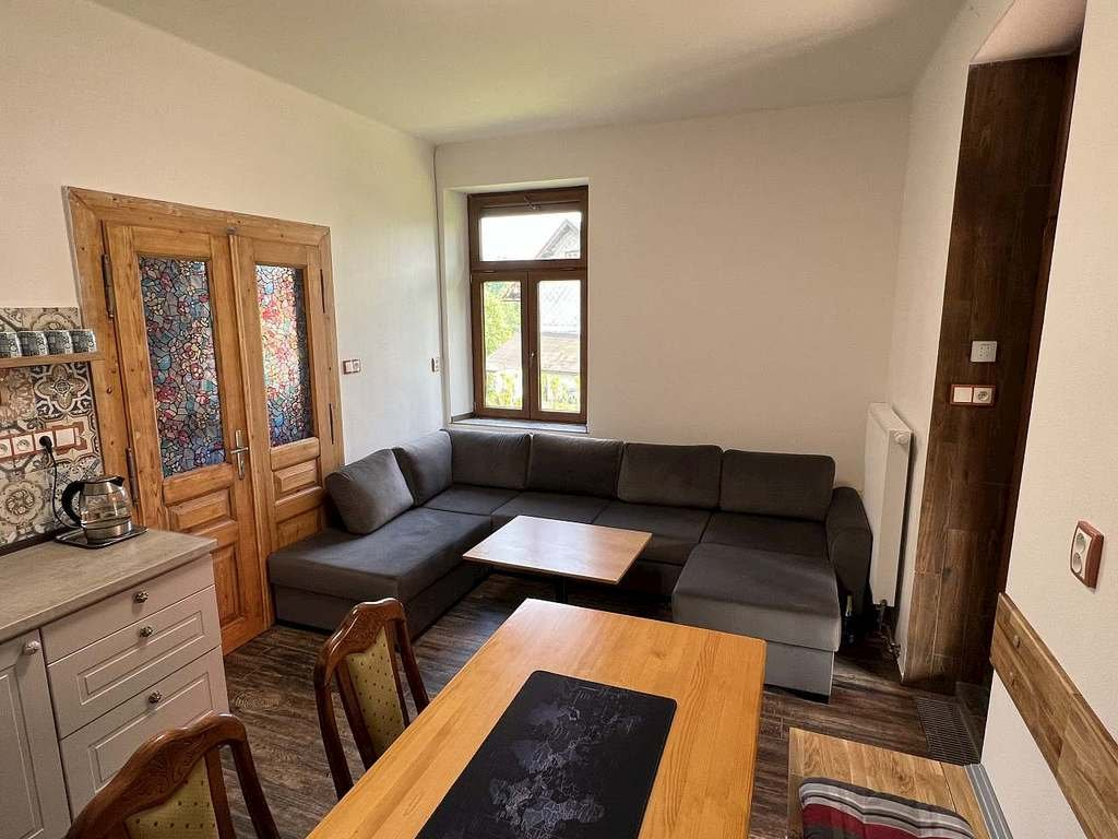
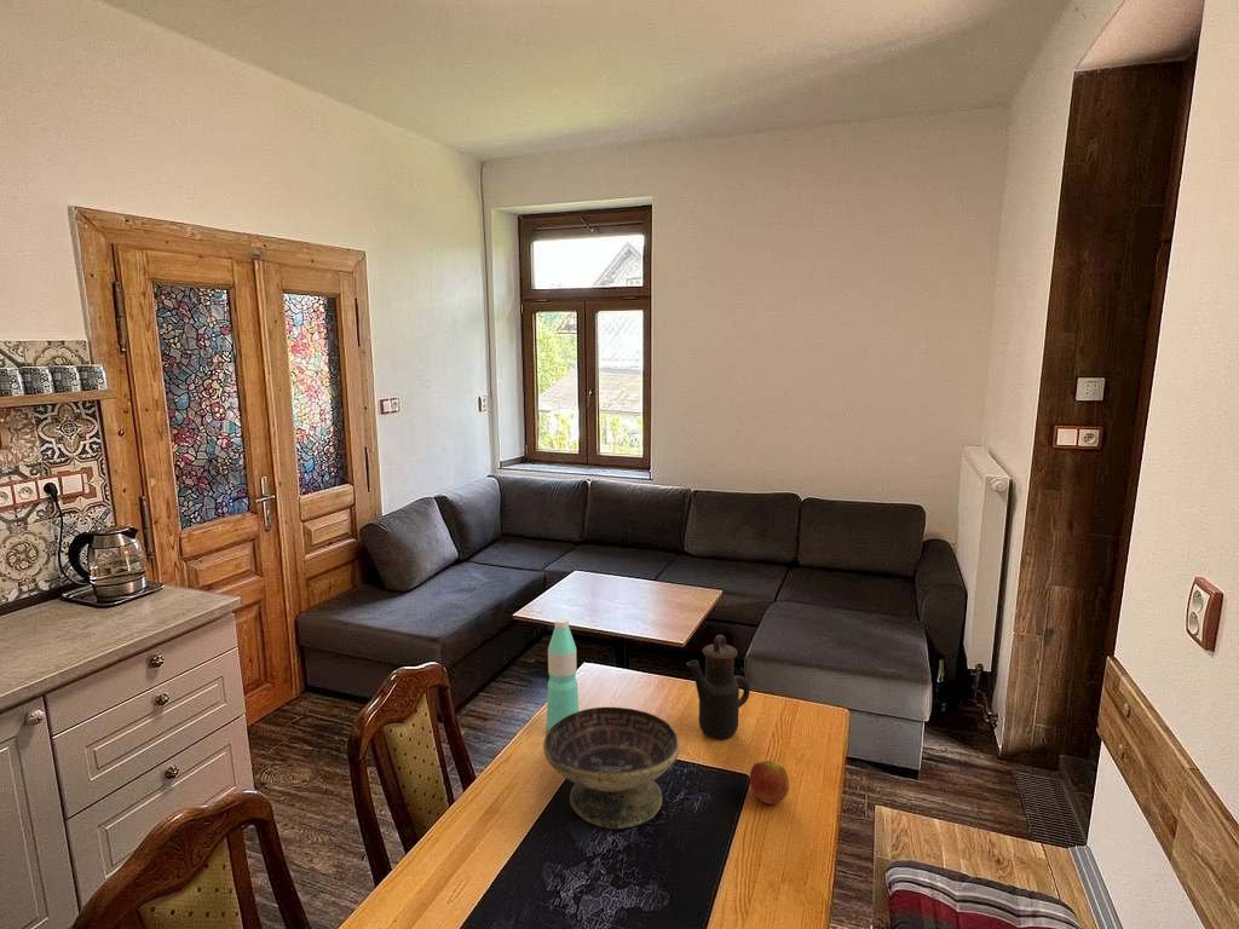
+ decorative bowl (611, 764)
+ teapot (719, 683)
+ apple (770, 780)
+ water bottle (561, 674)
